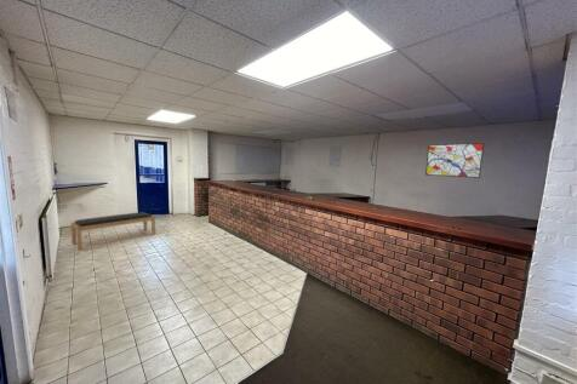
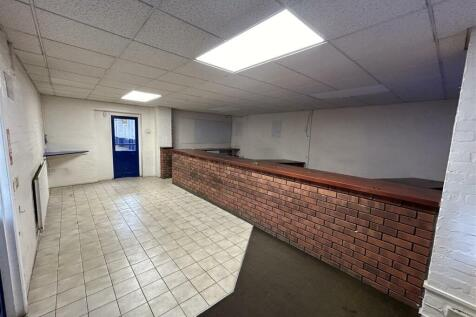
- bench (116, 224)
- wall art (452, 160)
